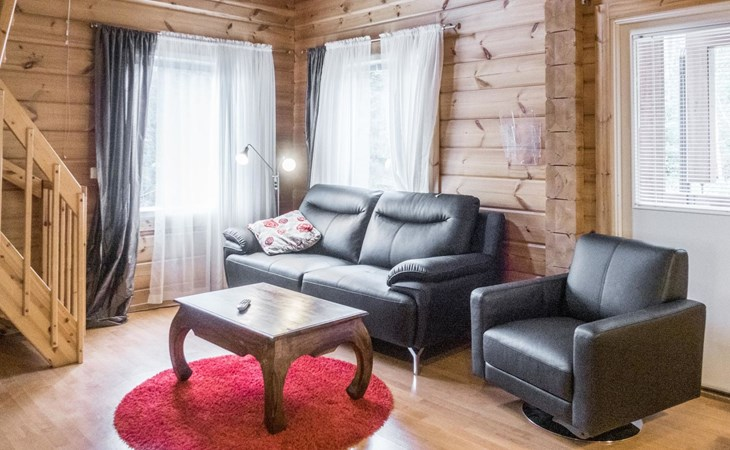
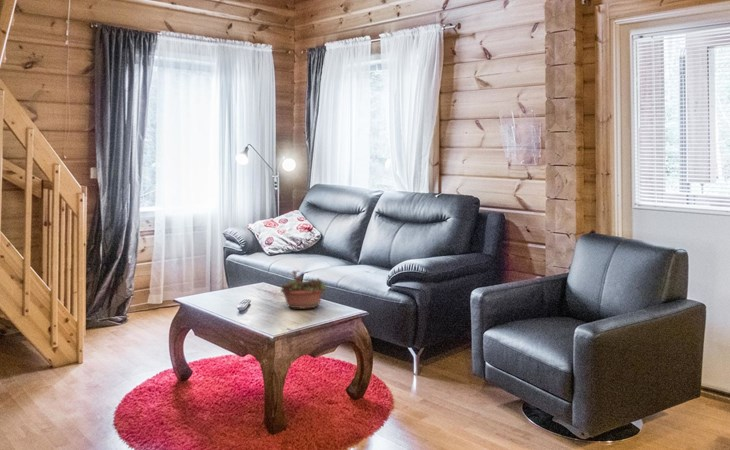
+ succulent planter (304, 288)
